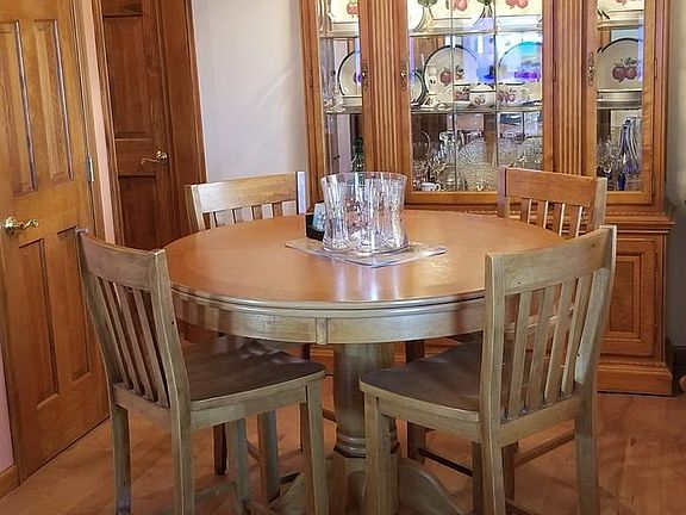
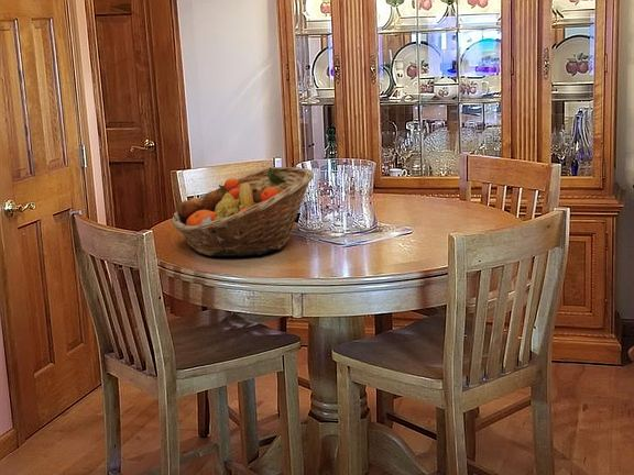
+ fruit basket (243, 209)
